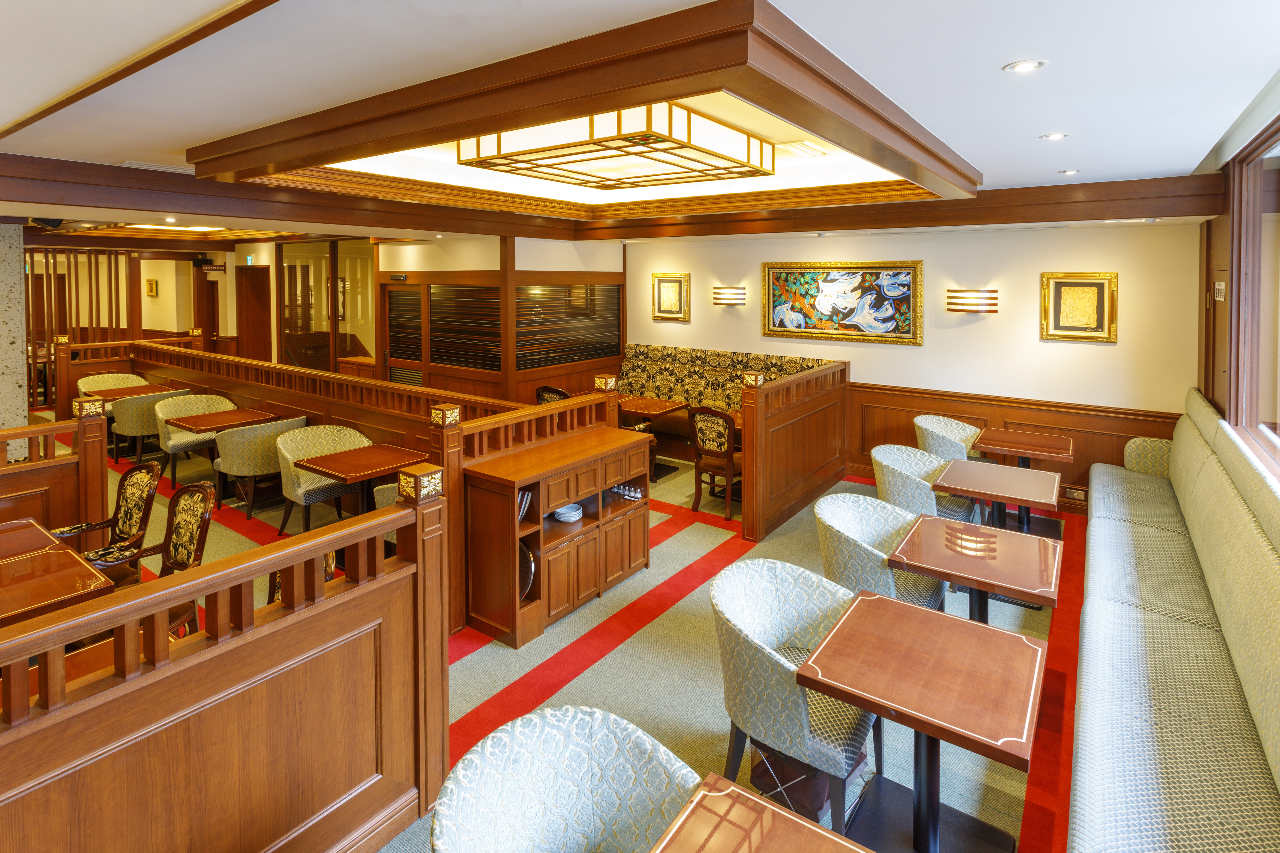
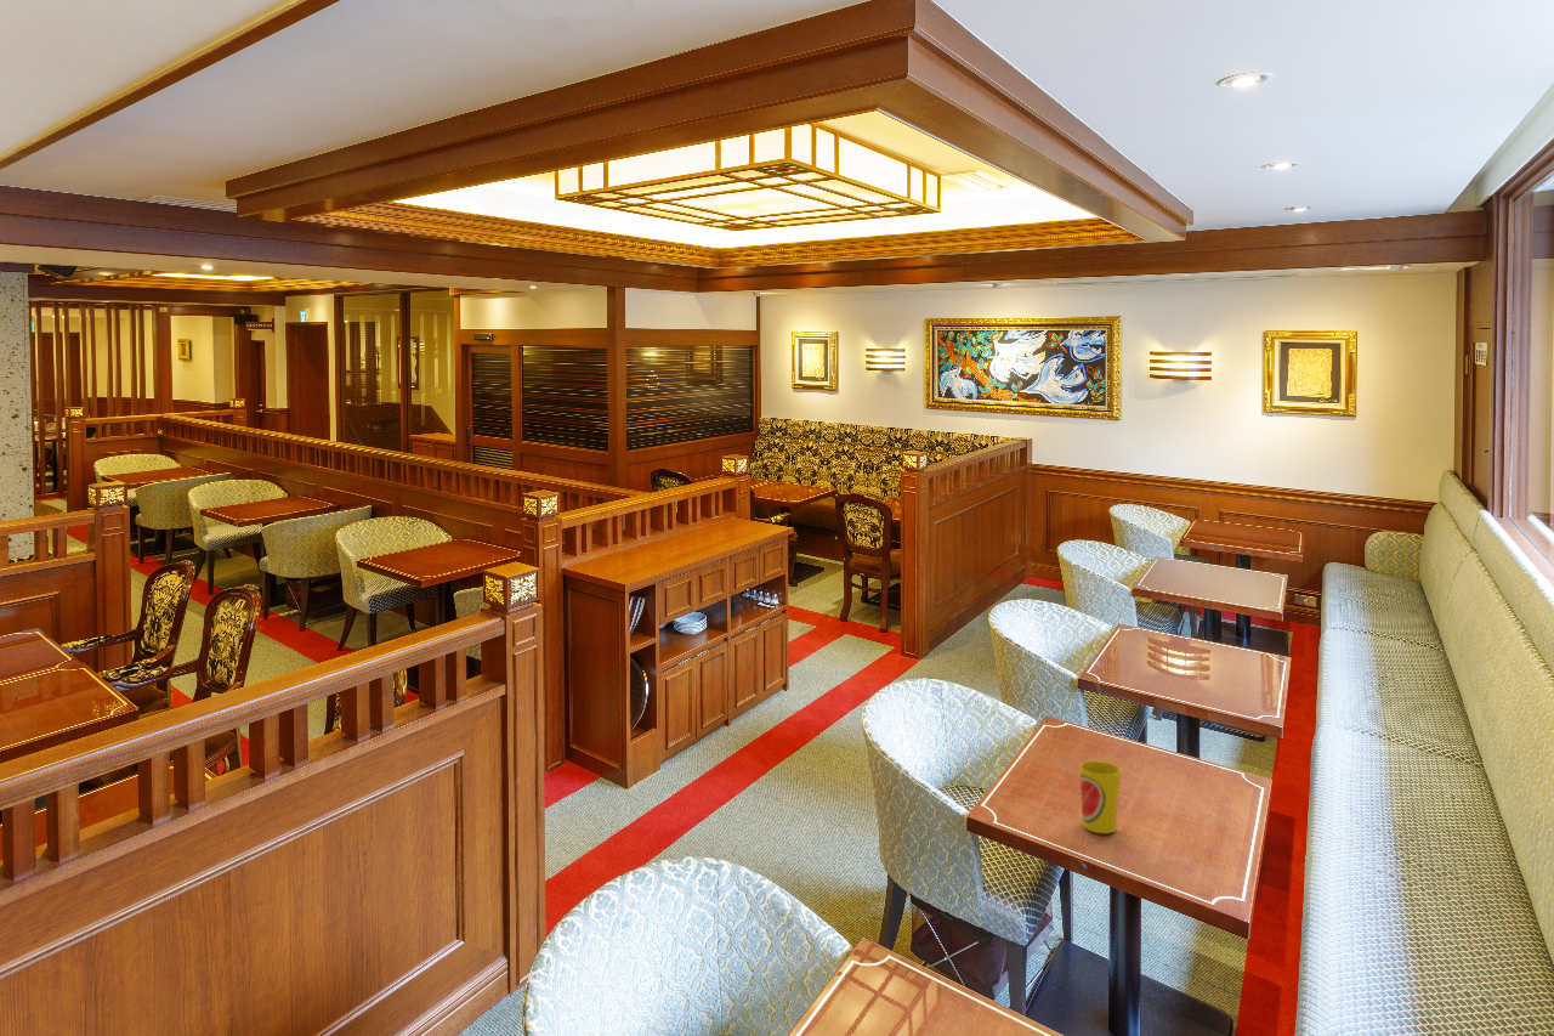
+ cup (1099, 797)
